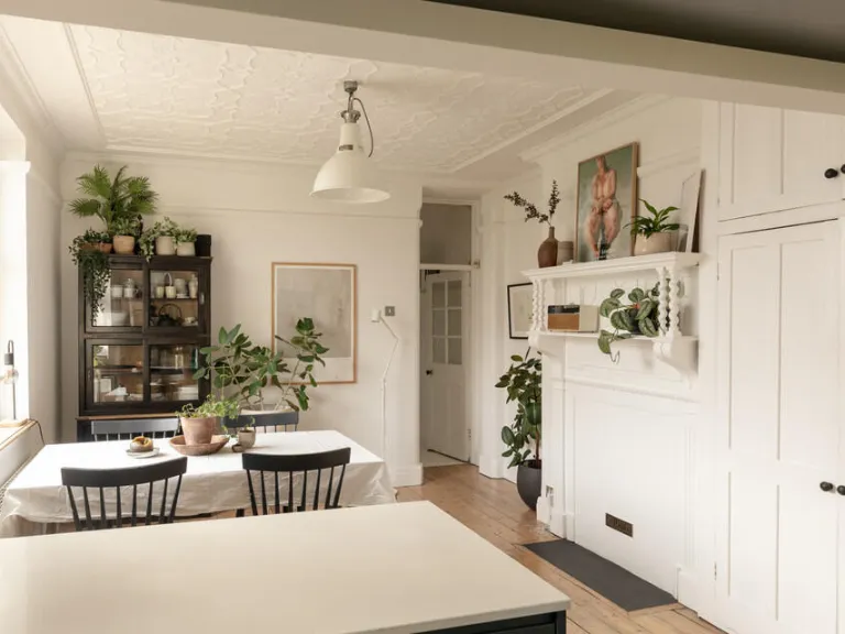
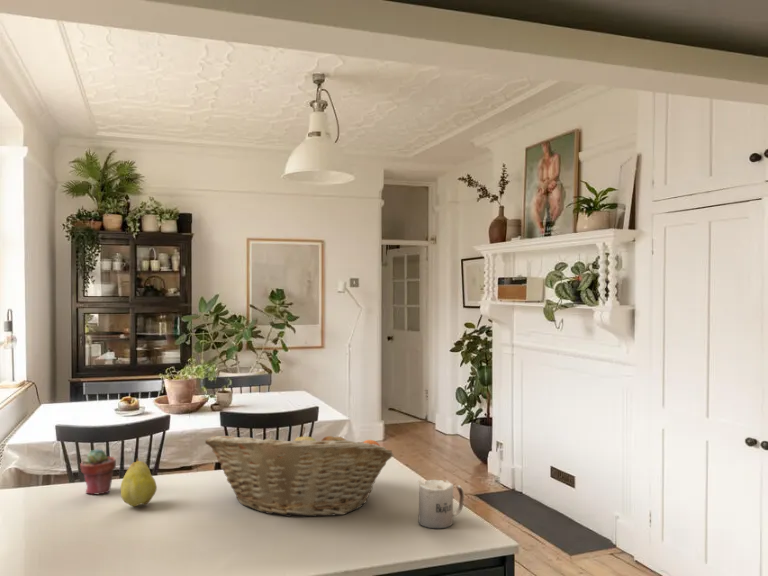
+ potted succulent (98, 469)
+ fruit (139, 483)
+ mug (442, 501)
+ fruit basket (299, 462)
